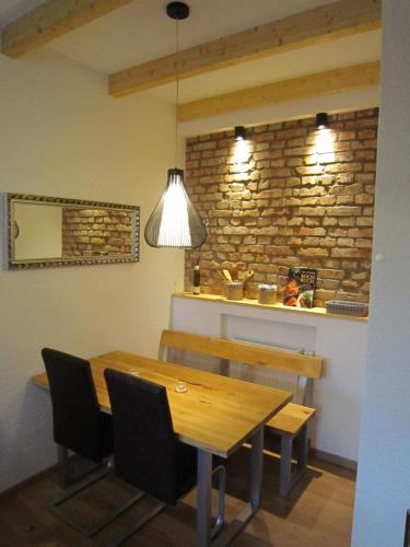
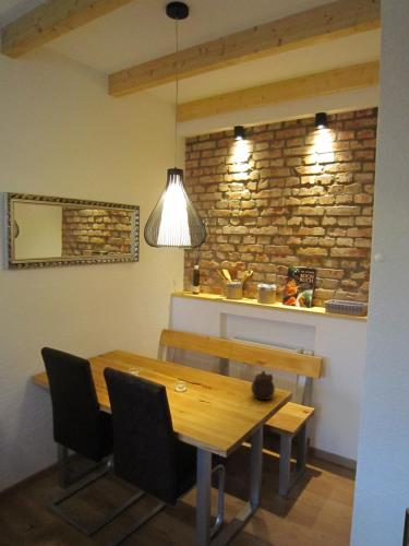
+ teapot (263, 383)
